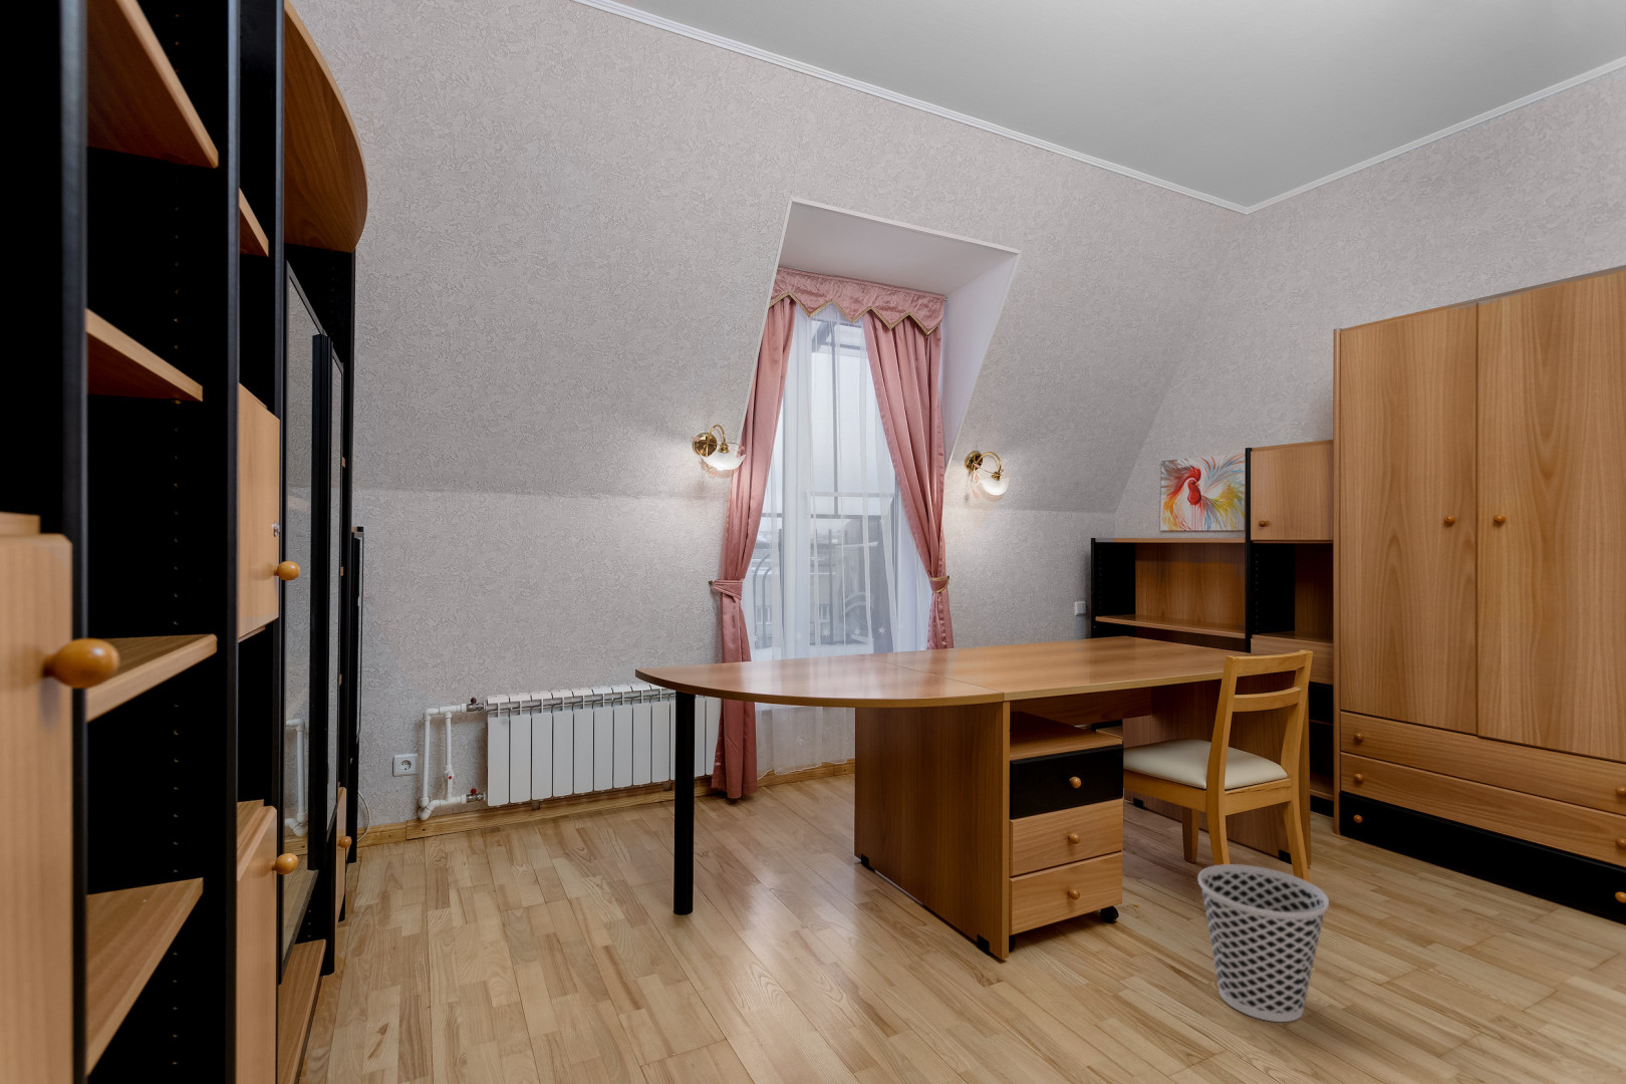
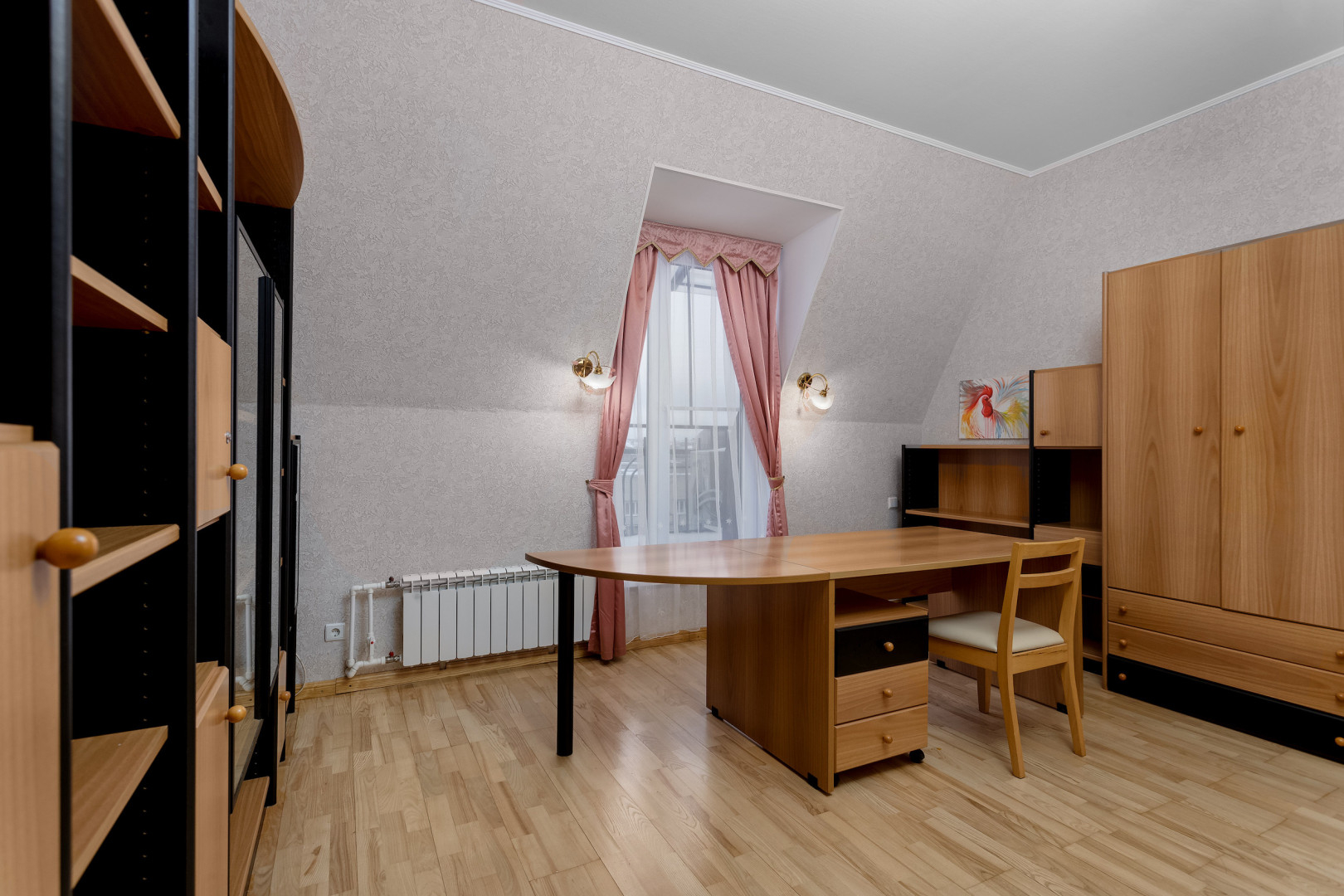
- wastebasket (1261, 944)
